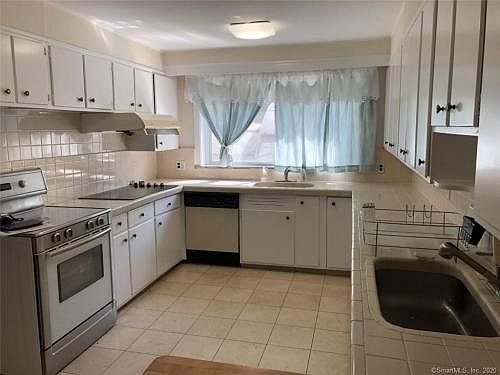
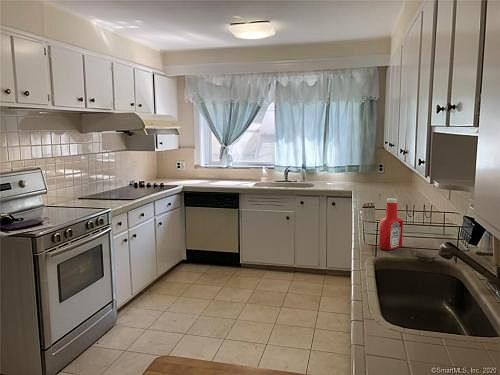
+ soap bottle (391, 223)
